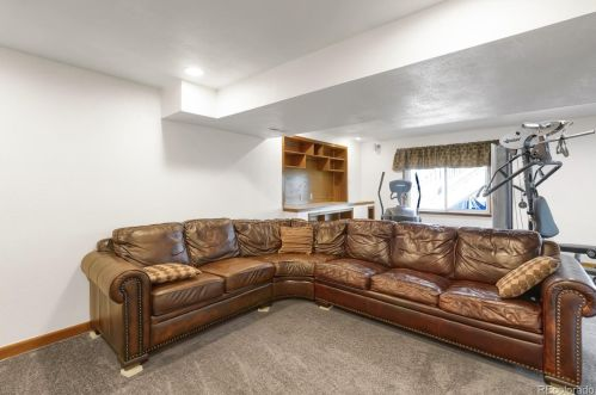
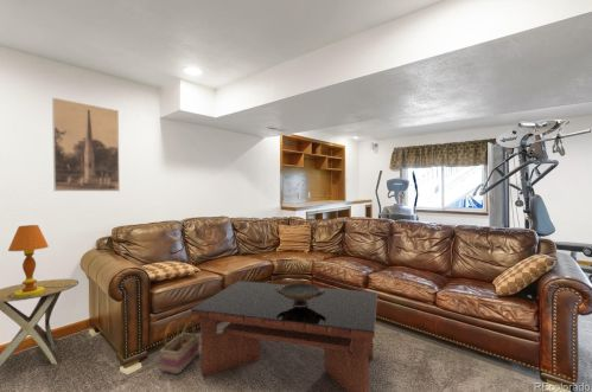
+ table lamp (43, 248)
+ coffee table (291, 332)
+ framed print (88, 147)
+ decorative bowl (300, 296)
+ side table (34, 322)
+ basket (180, 342)
